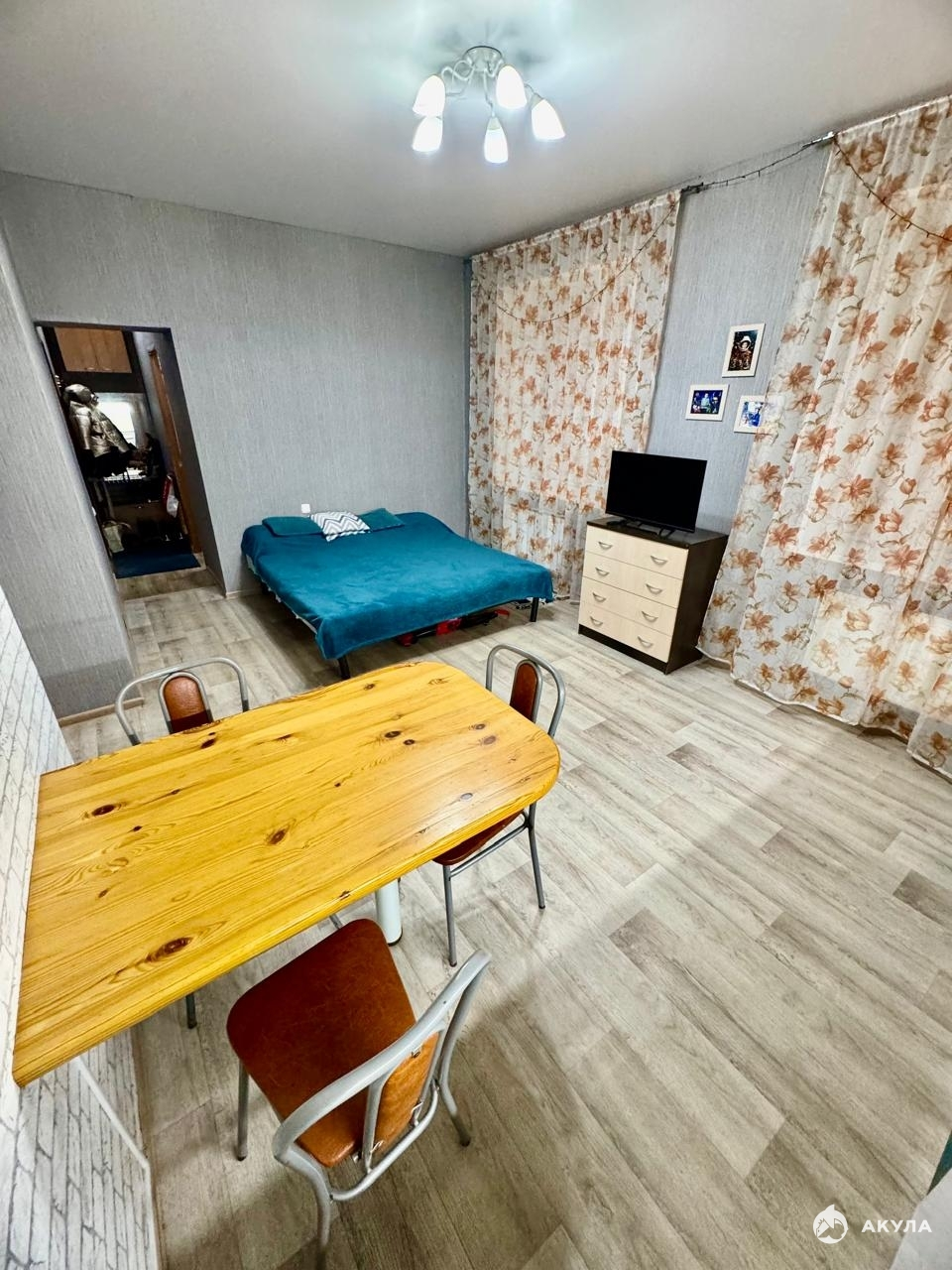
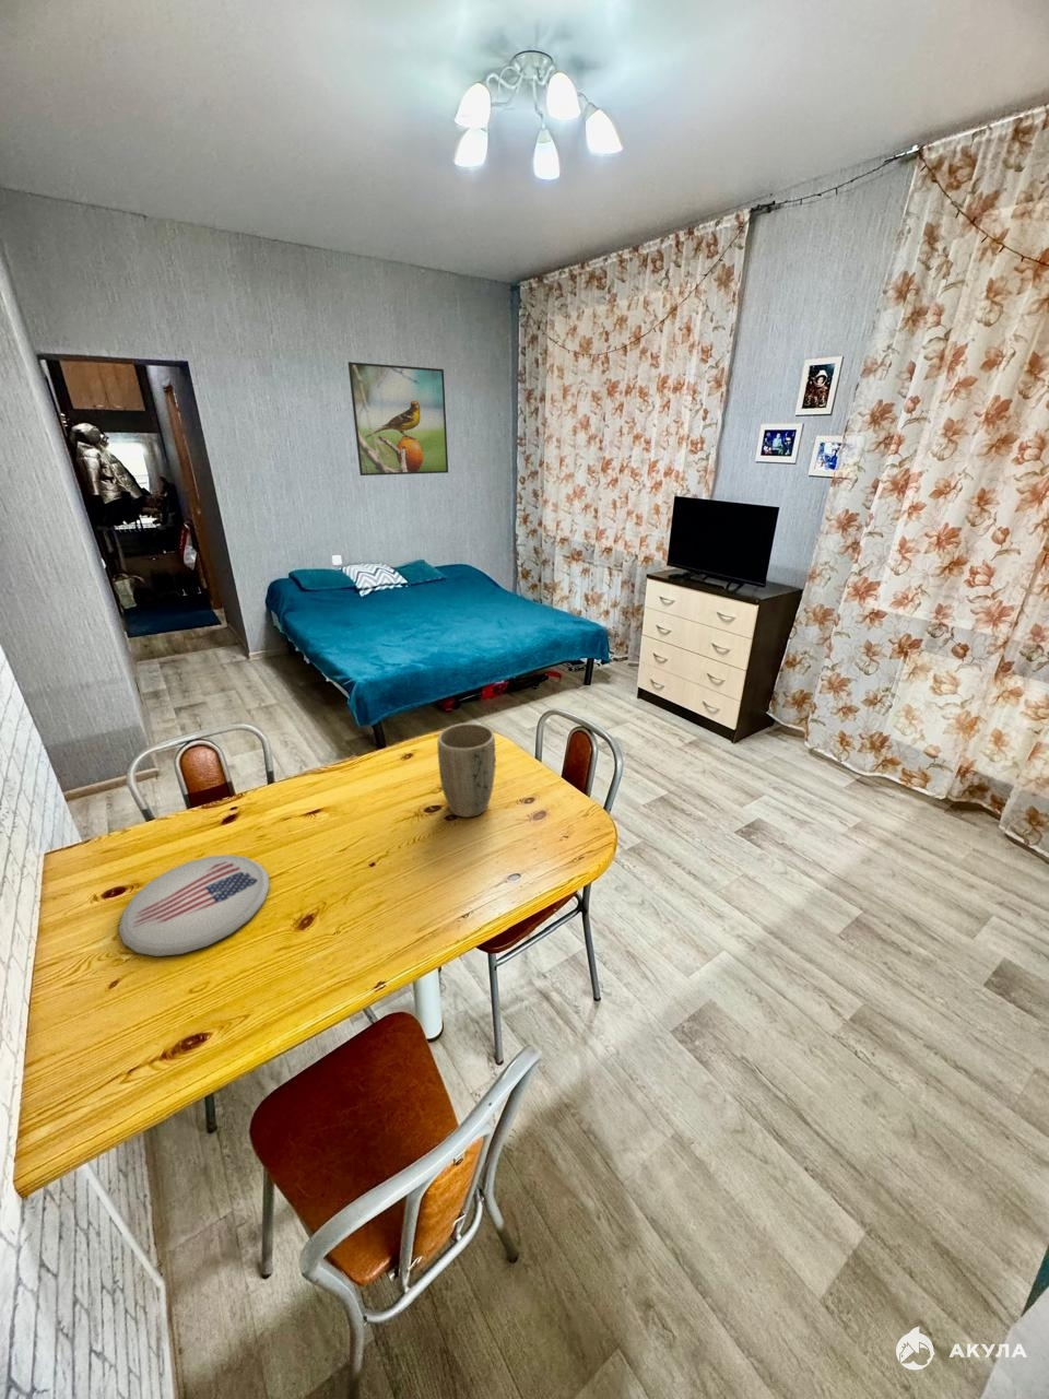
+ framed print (402, 422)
+ plant pot (467, 771)
+ plate (196, 899)
